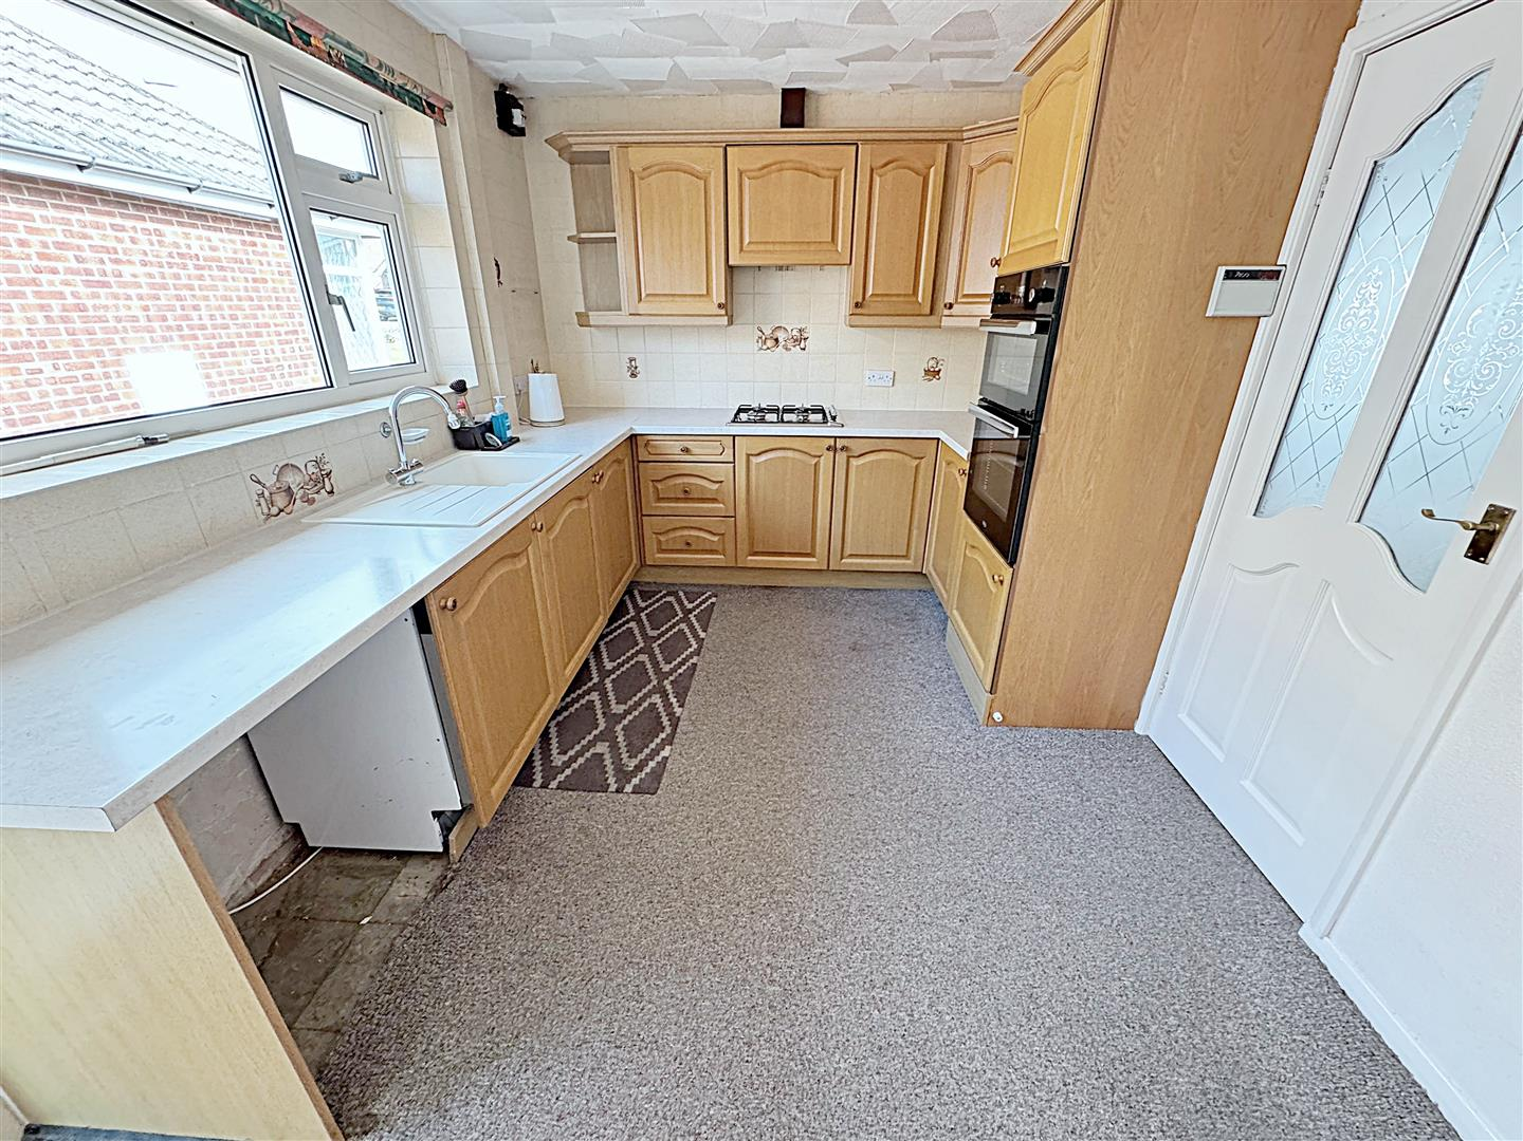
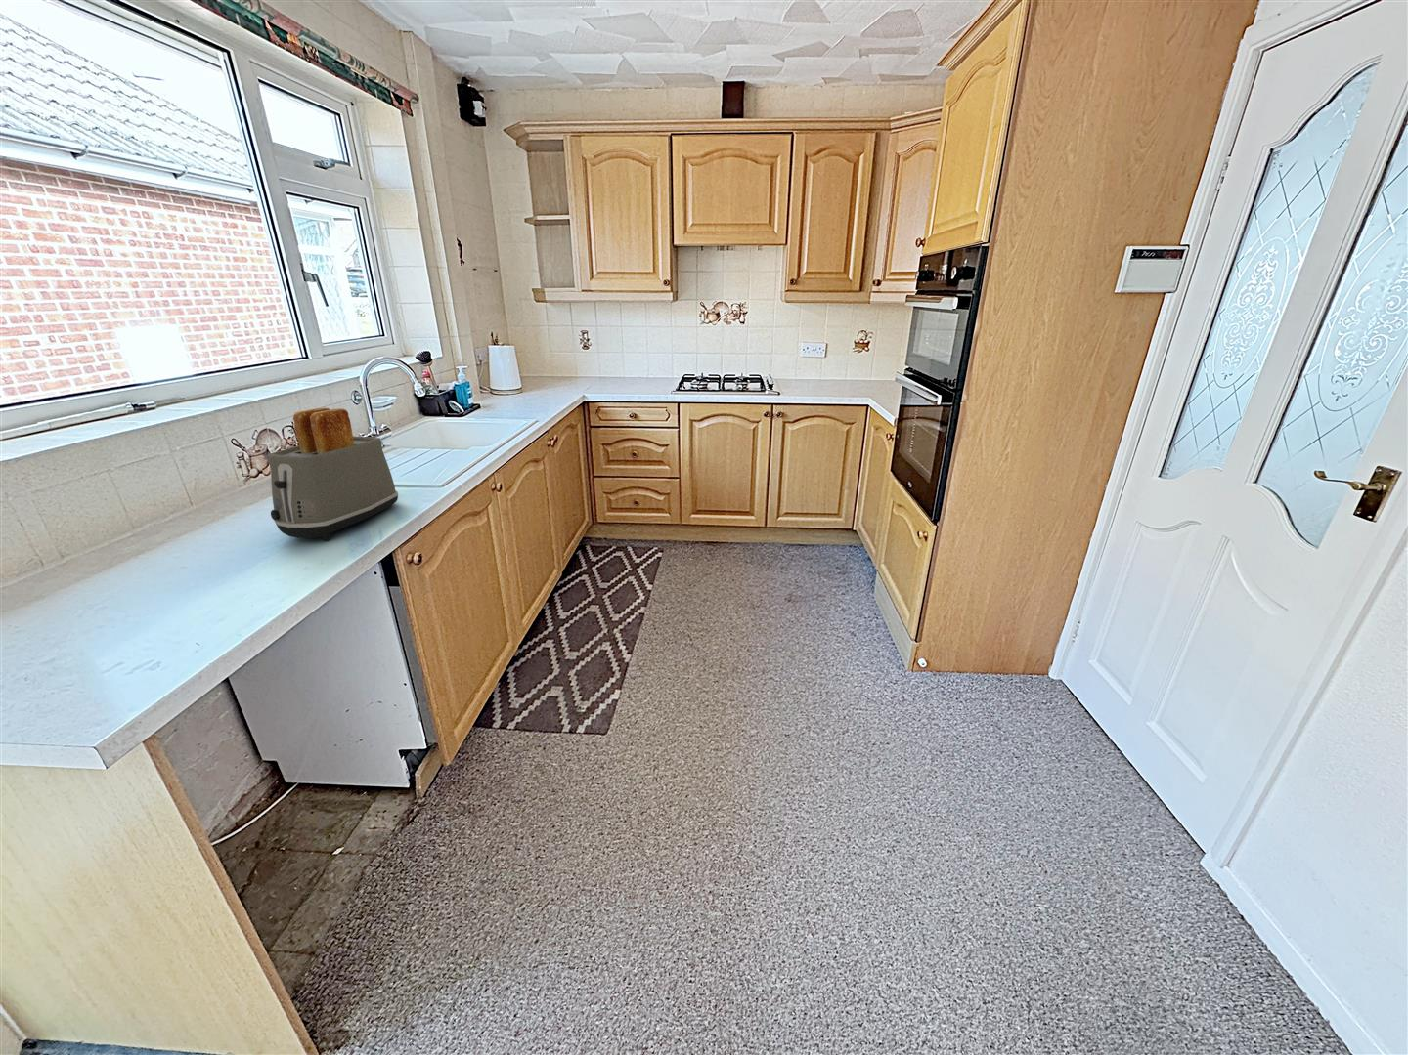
+ toaster (330, 468)
